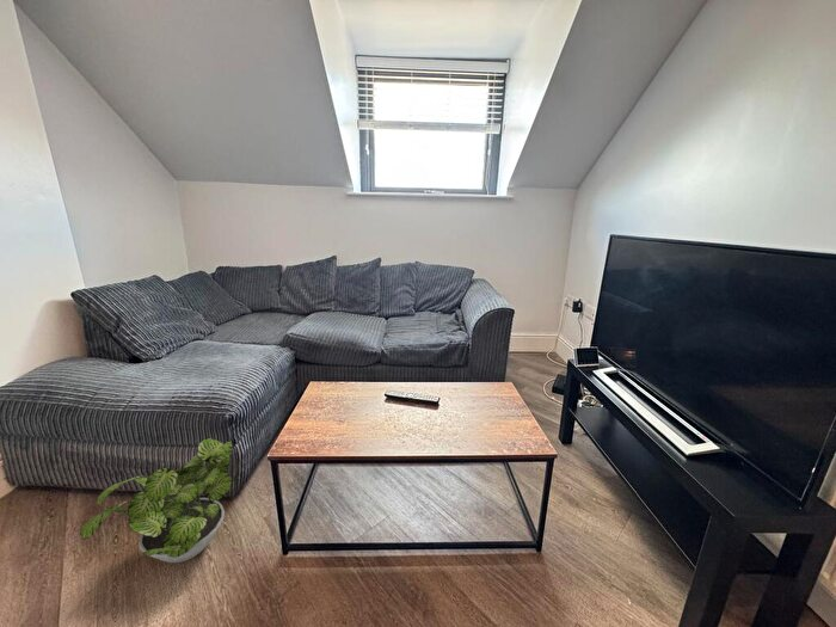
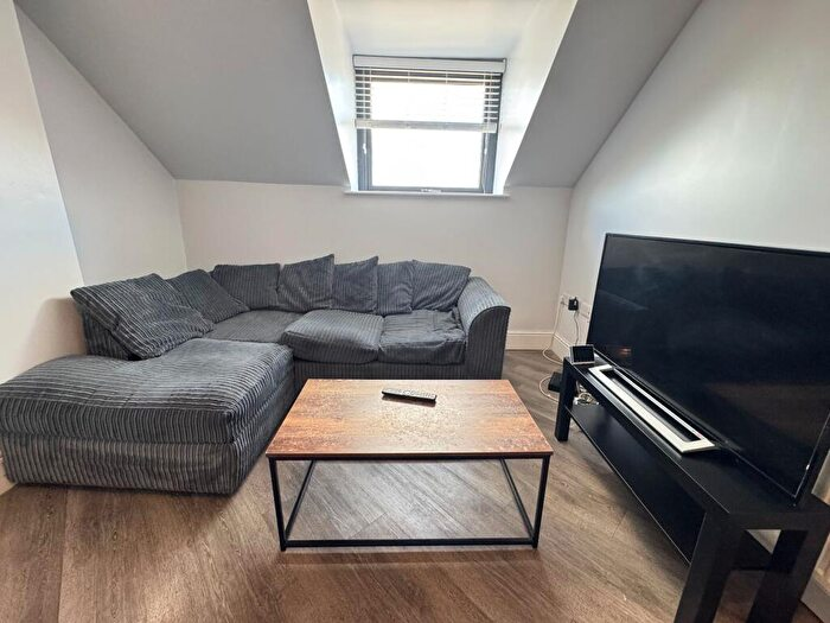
- potted plant (172, 504)
